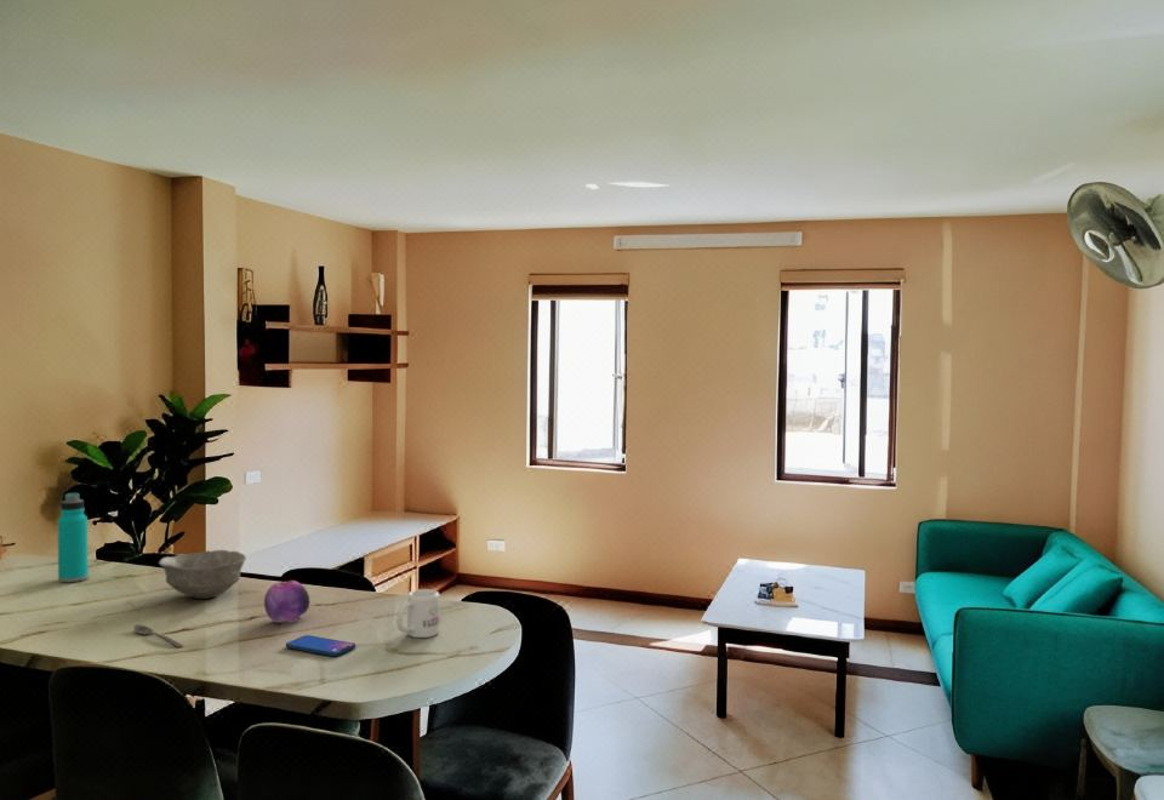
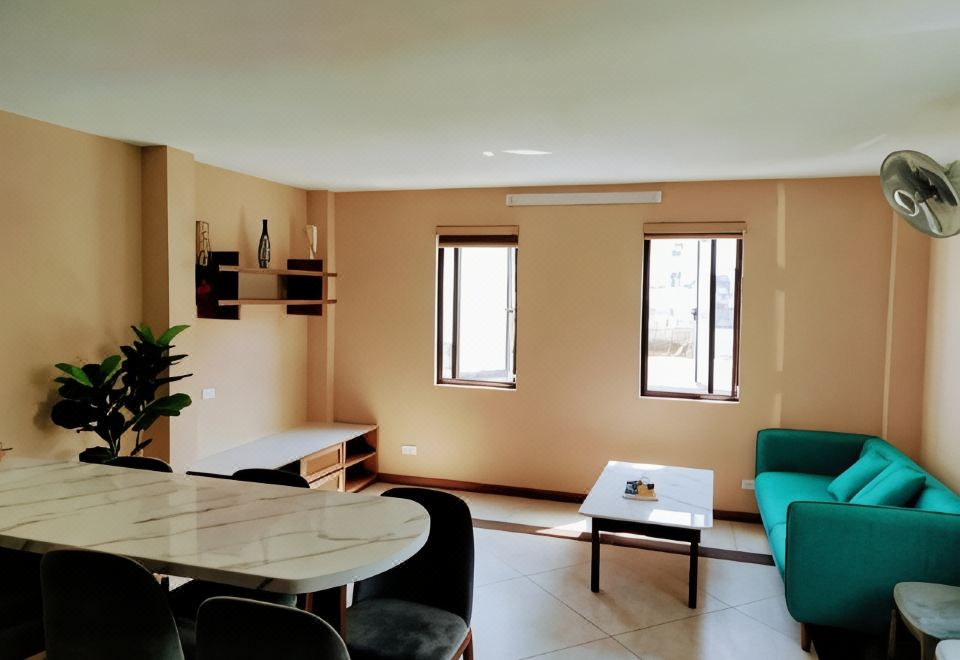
- bowl (202, 576)
- smartphone (320, 645)
- spoon (158, 635)
- water bottle (73, 536)
- mug (416, 615)
- fruit (286, 601)
